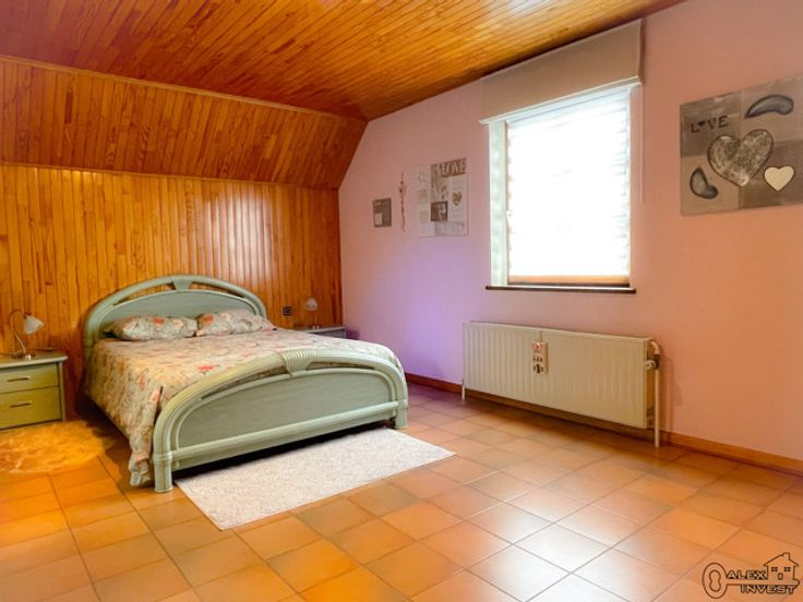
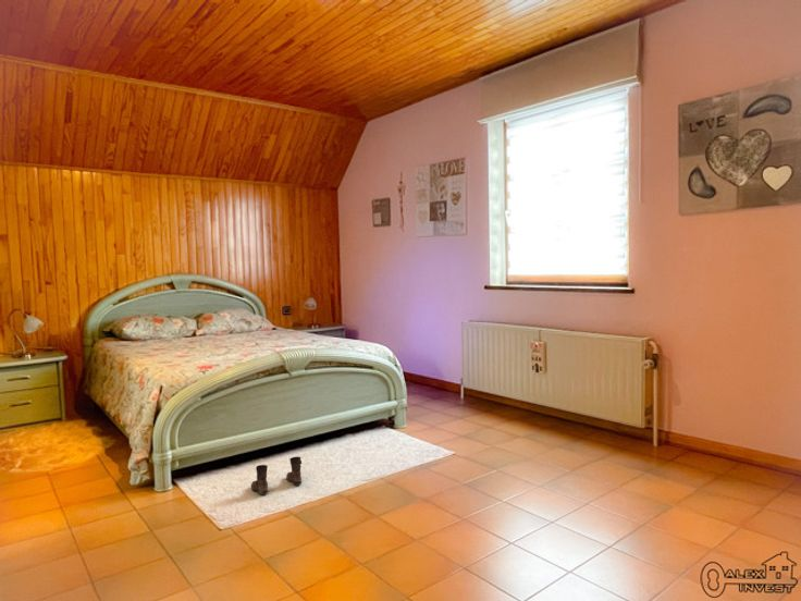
+ boots (266, 473)
